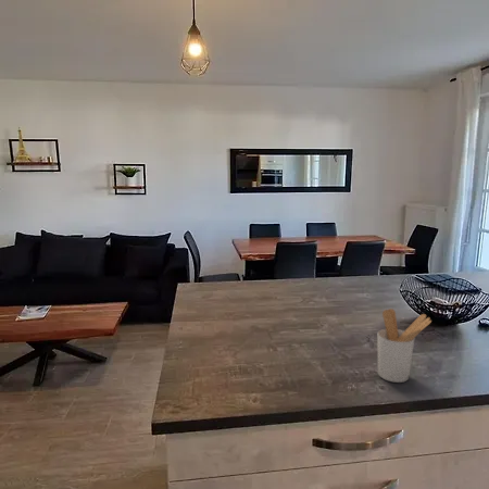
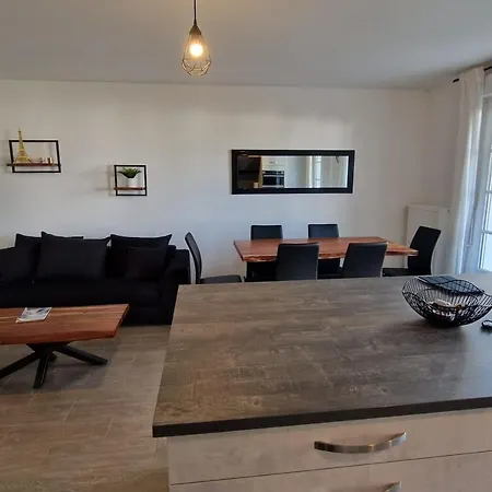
- utensil holder (403, 344)
